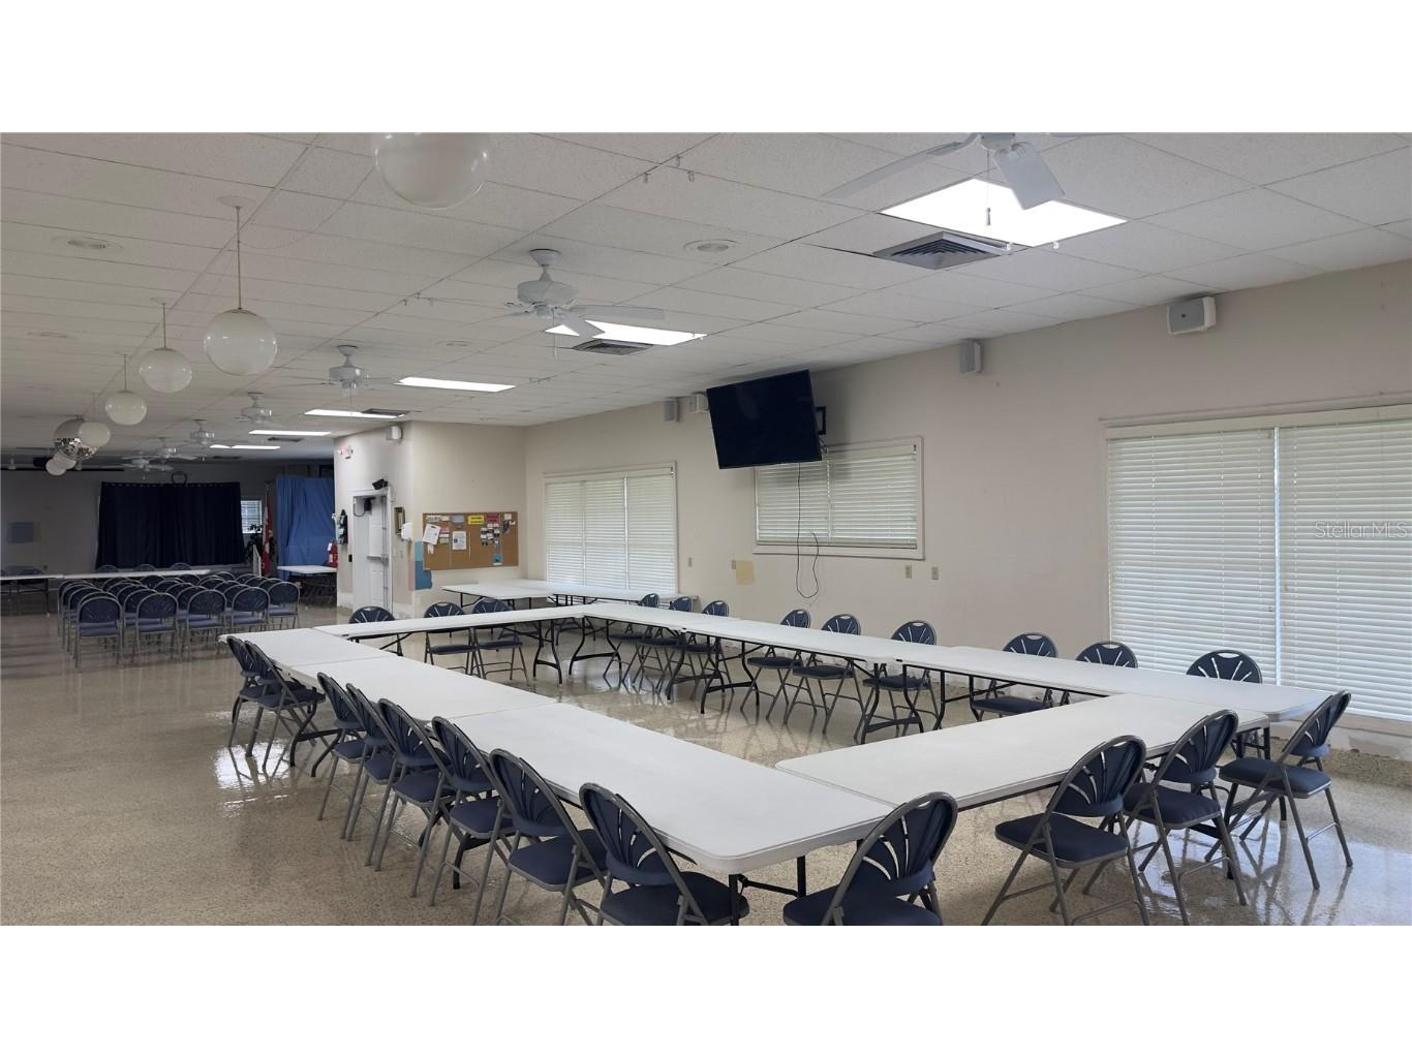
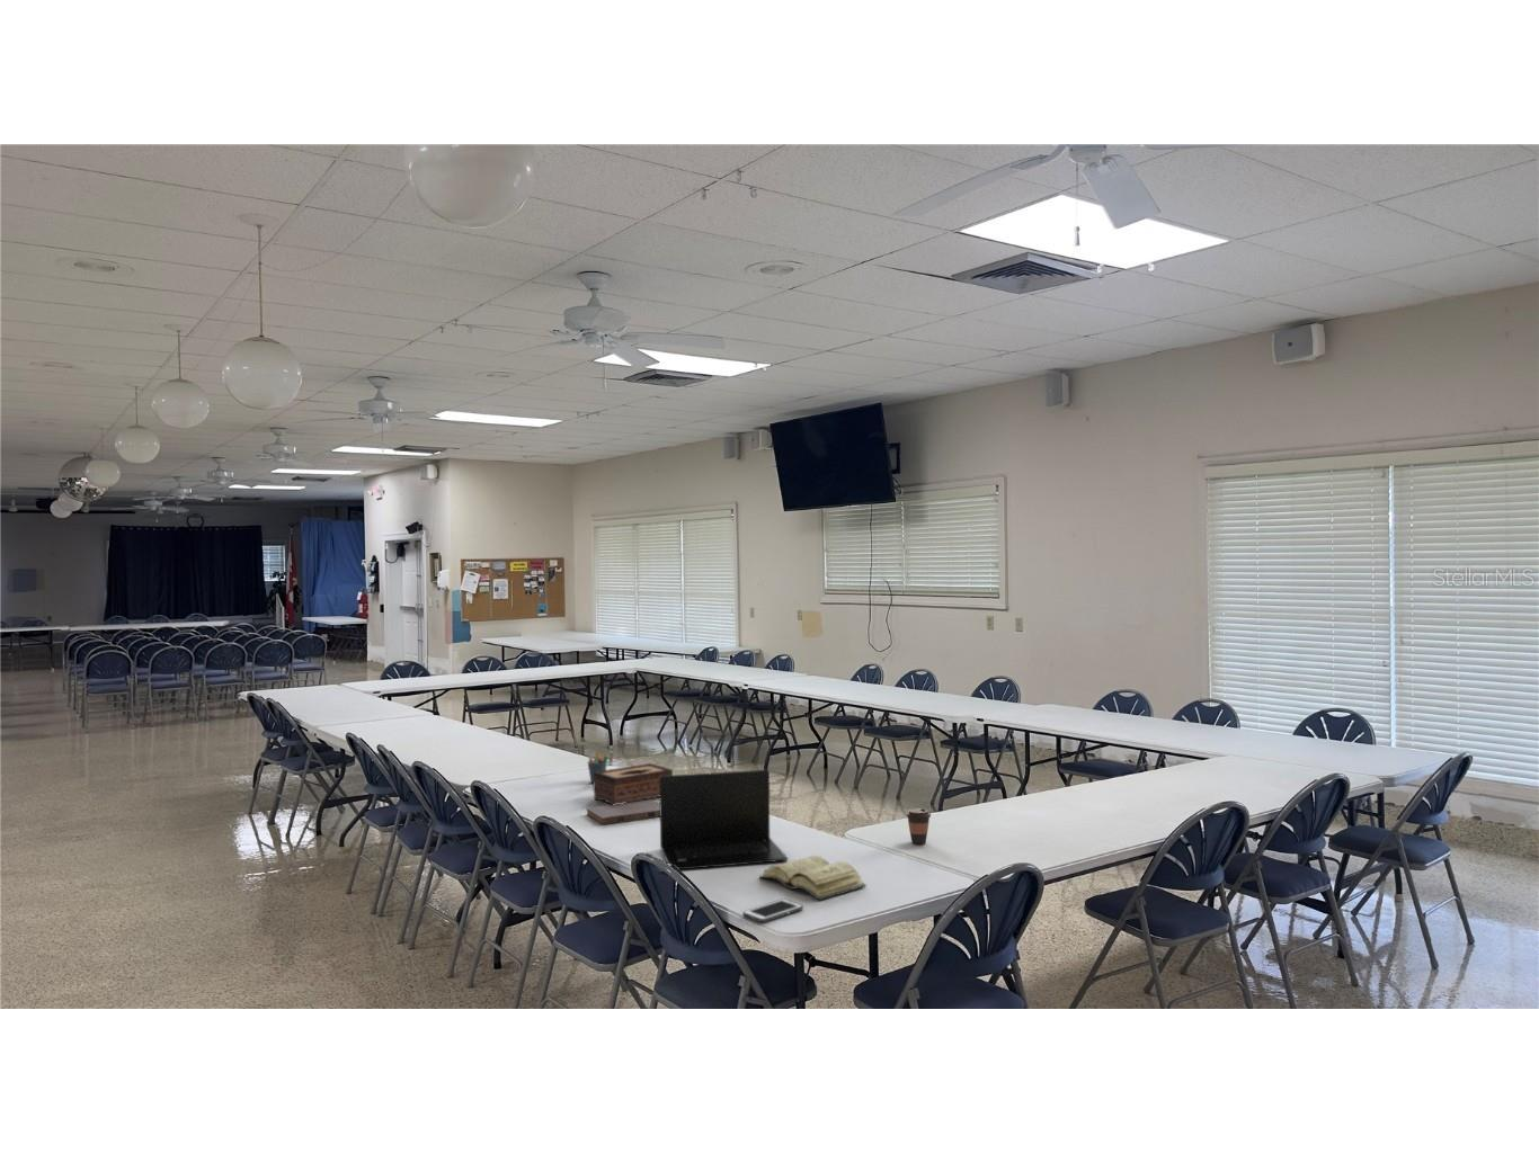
+ diary (811, 873)
+ coffee cup (919, 826)
+ pen holder (597, 765)
+ book (628, 810)
+ cell phone (773, 910)
+ laptop (722, 818)
+ tissue box (634, 784)
